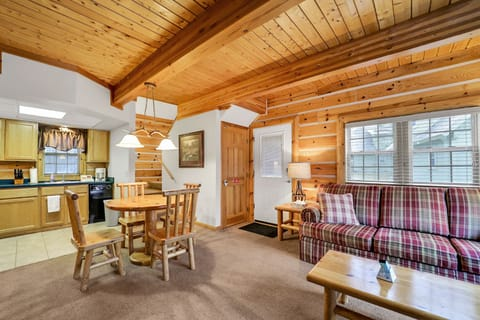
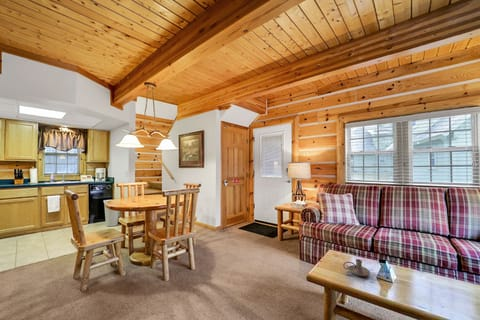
+ candle holder (356, 266)
